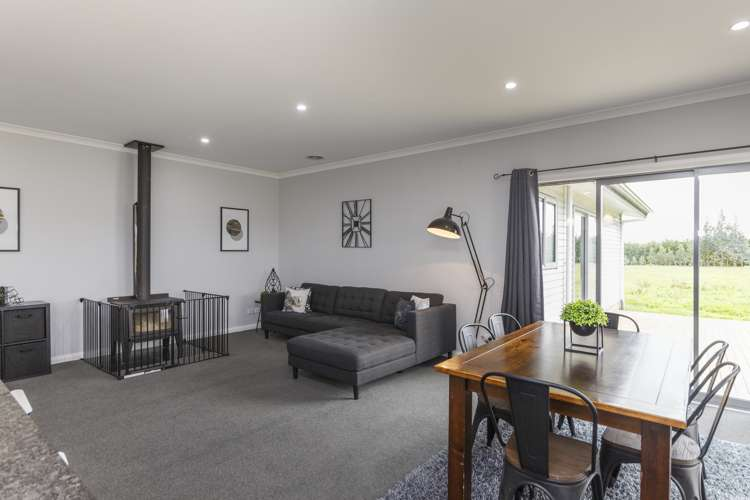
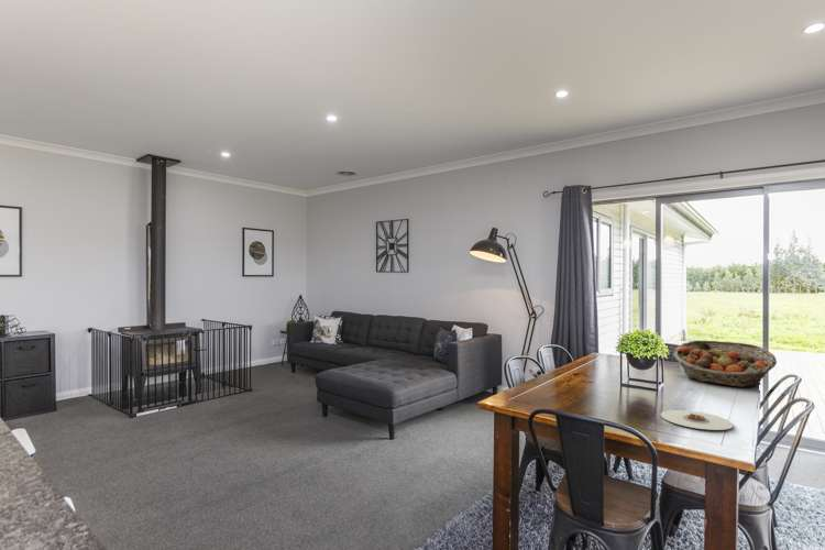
+ plate (695, 416)
+ fruit basket (722, 362)
